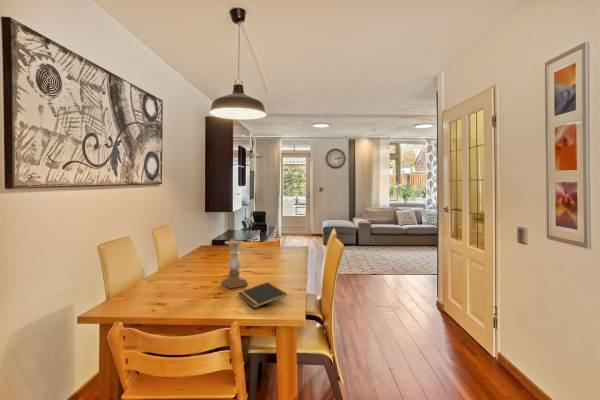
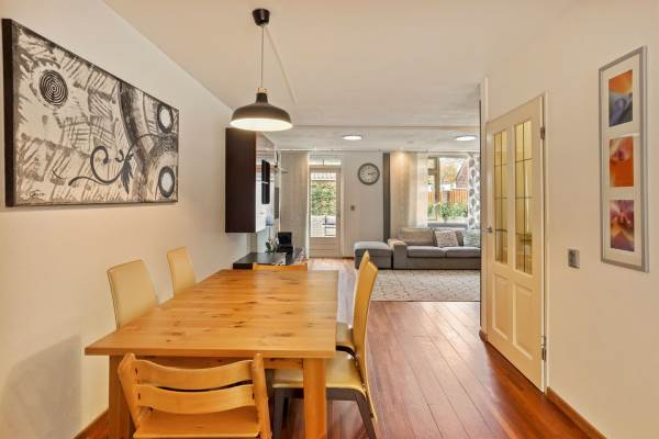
- candle holder (234, 263)
- notepad (261, 294)
